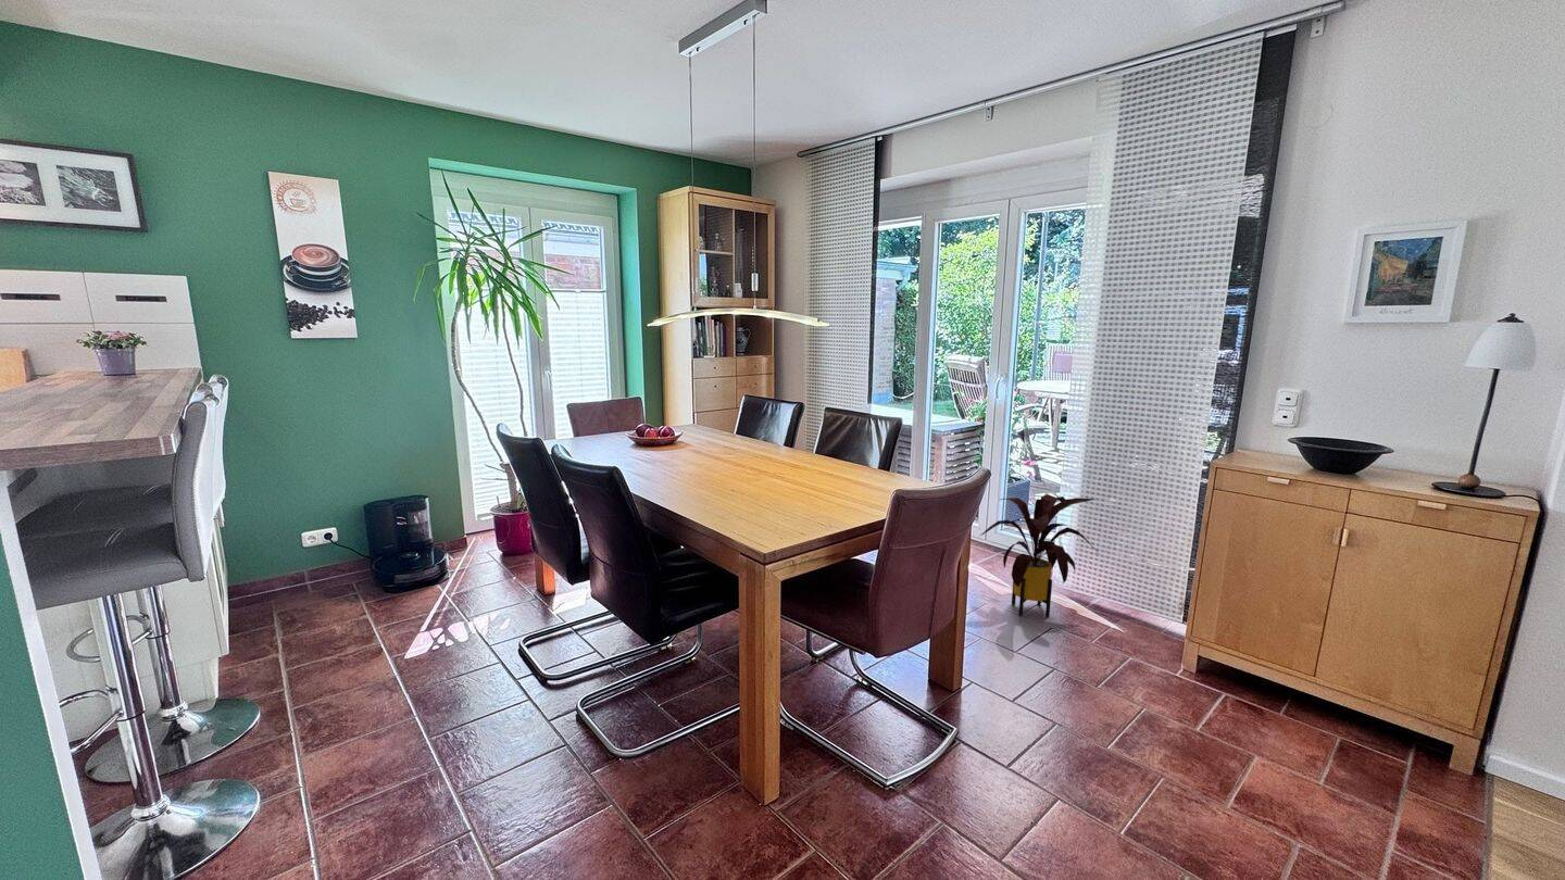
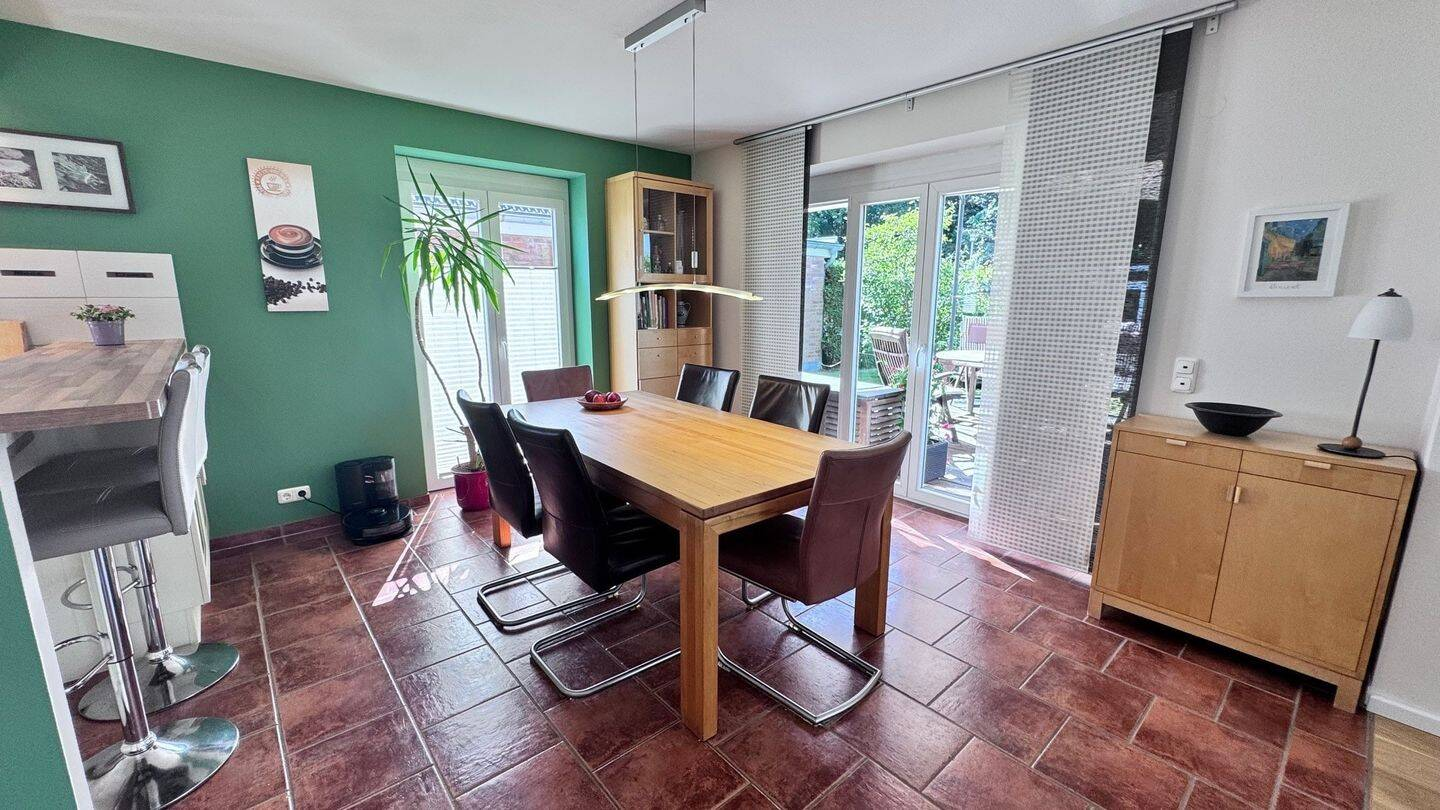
- house plant (1035, 551)
